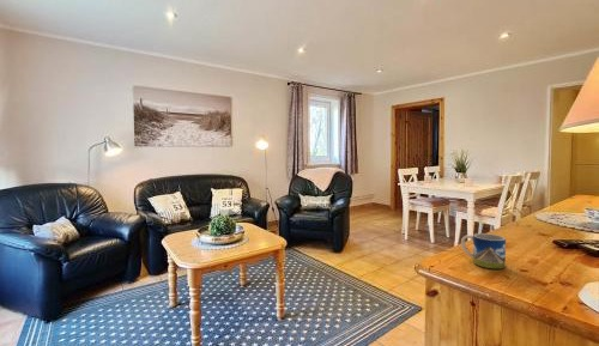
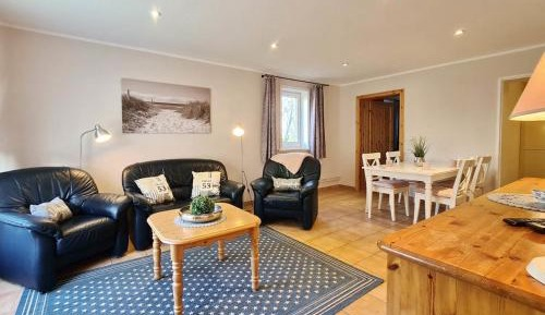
- mug (482, 249)
